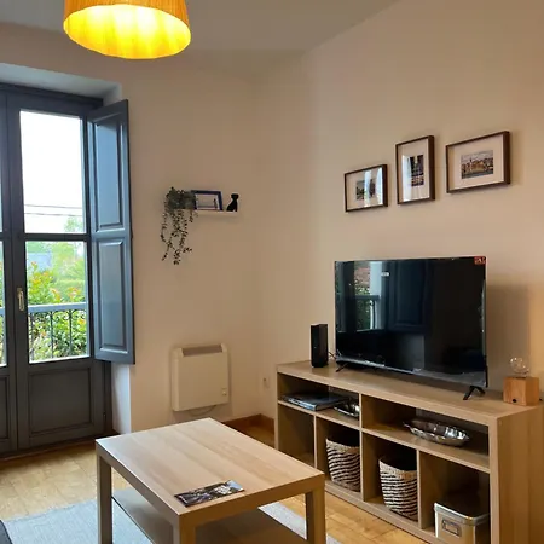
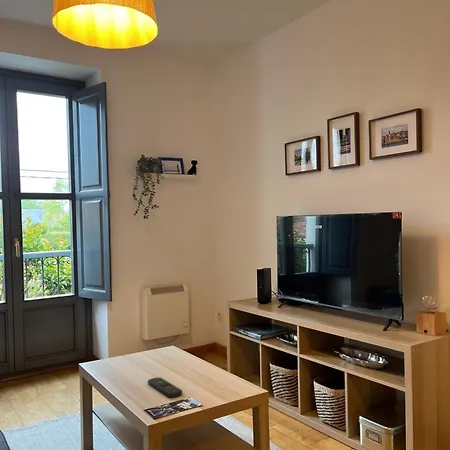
+ remote control (164, 386)
